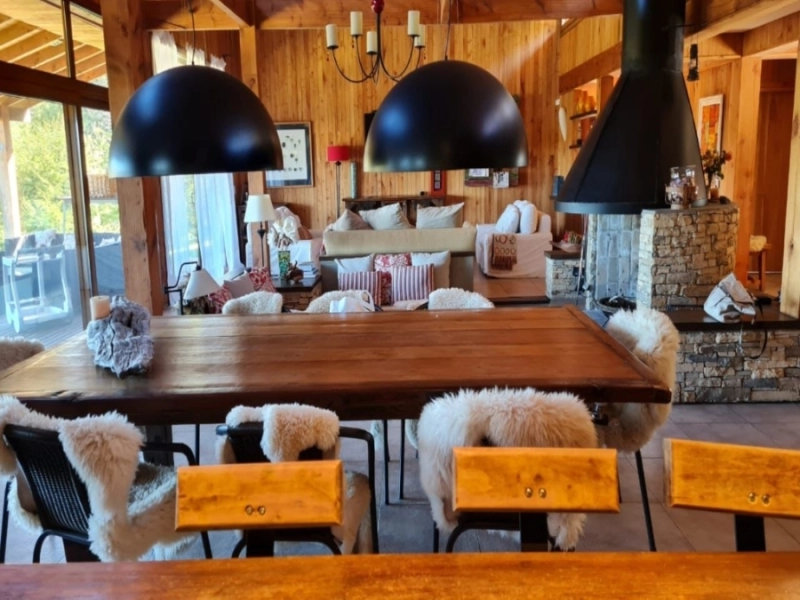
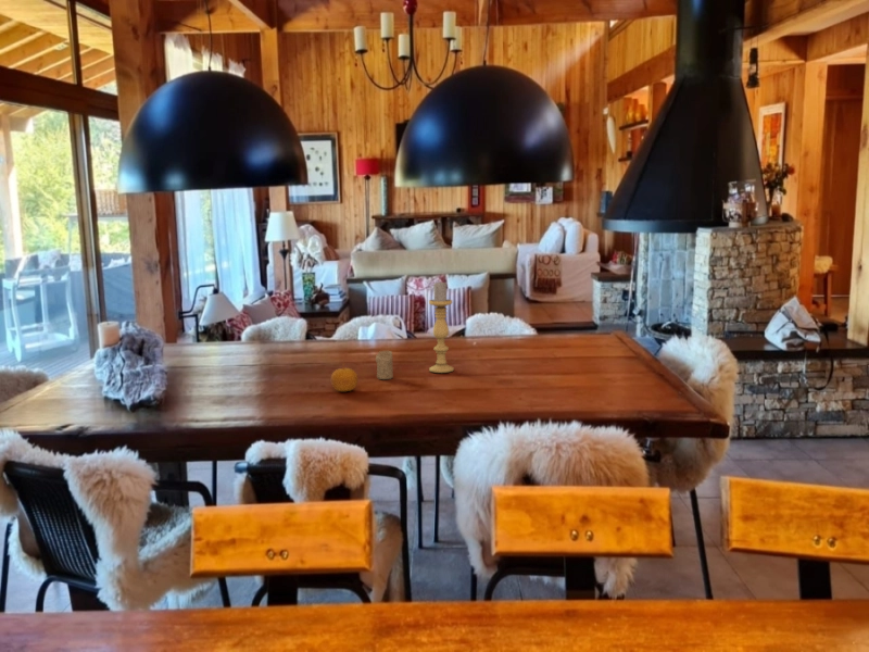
+ fruit (344, 376)
+ candle holder (440, 326)
+ candle (385, 365)
